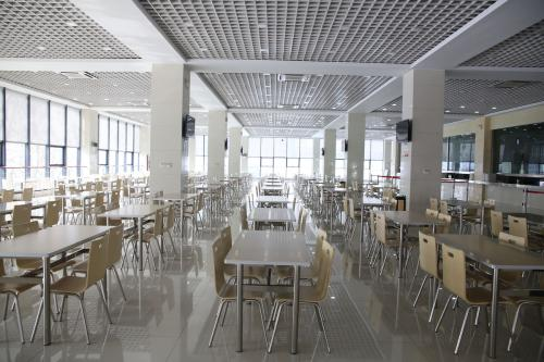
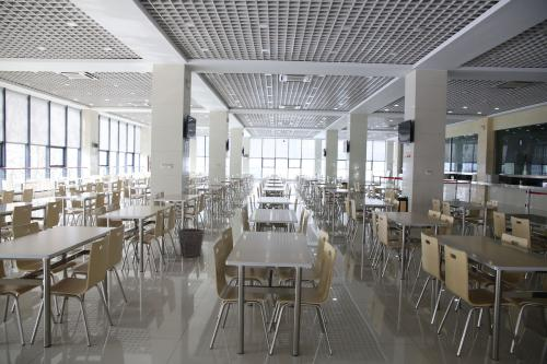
+ waste bin (190, 242)
